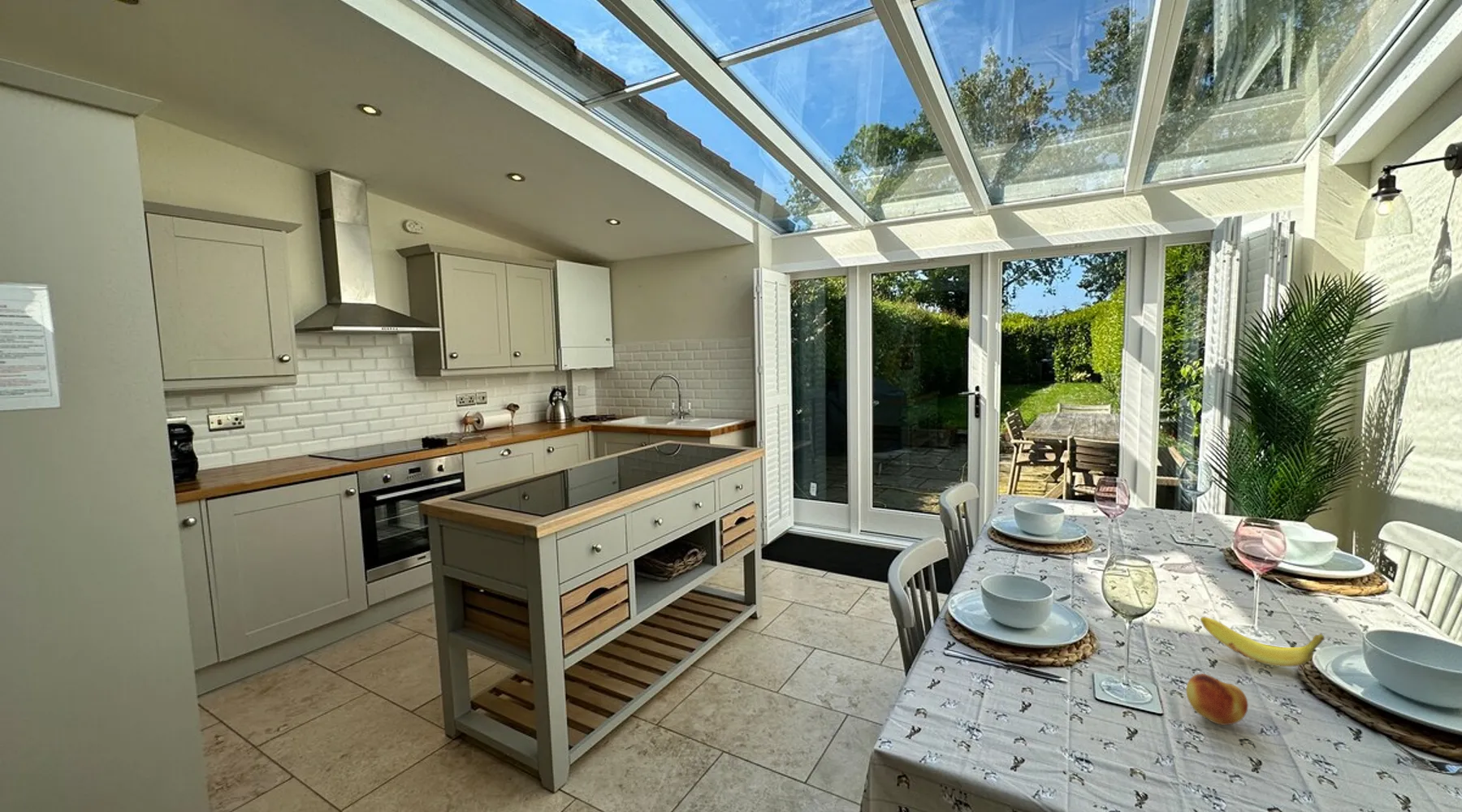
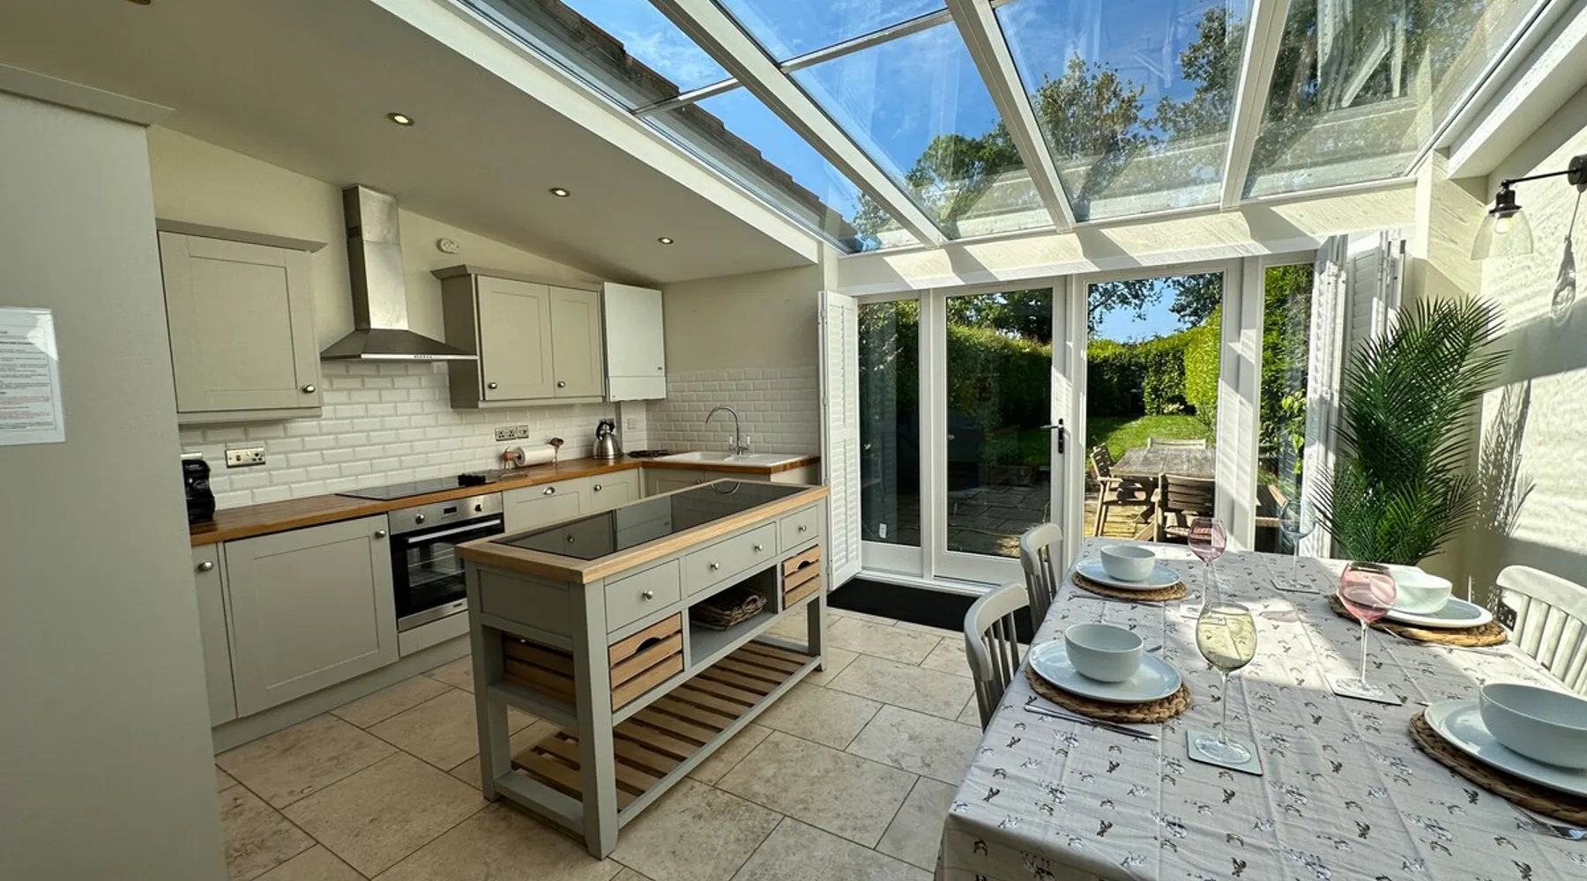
- banana (1258, 642)
- fruit (1216, 698)
